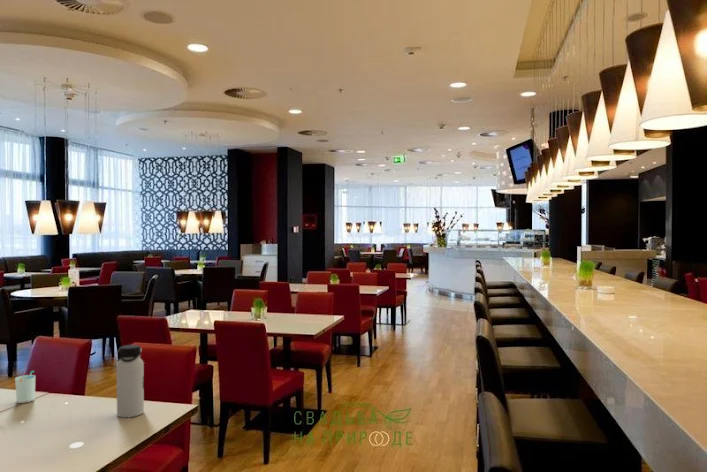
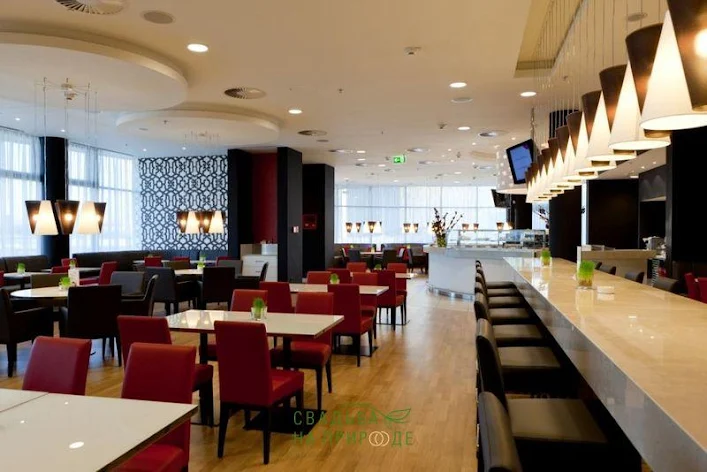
- cup (25, 386)
- water bottle (130, 379)
